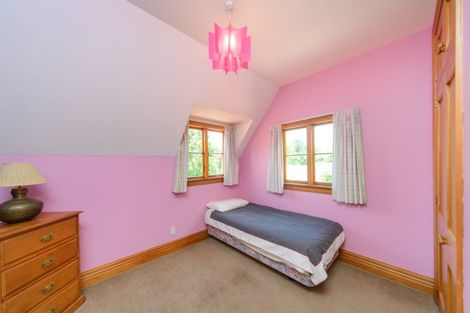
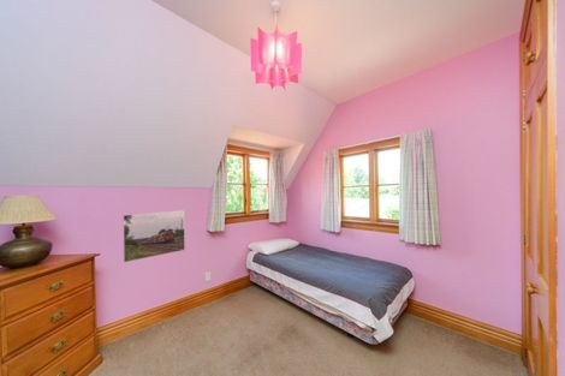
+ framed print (156, 233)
